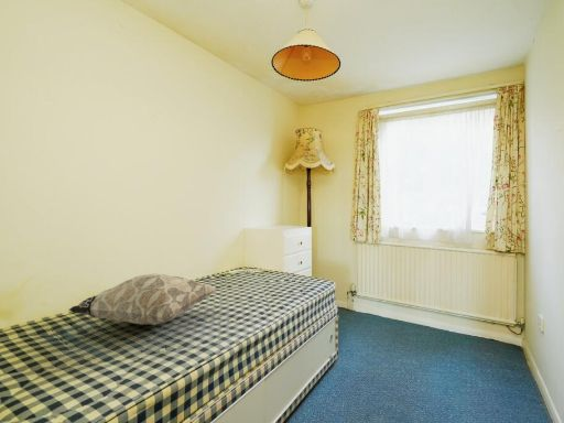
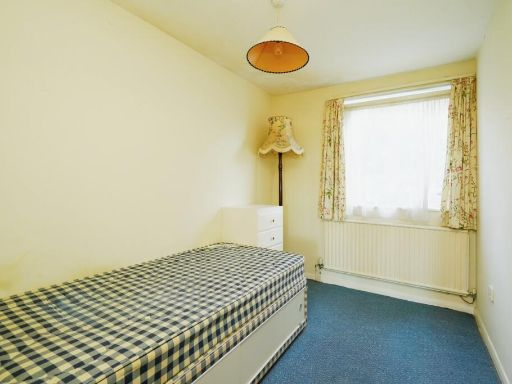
- decorative pillow (151, 297)
